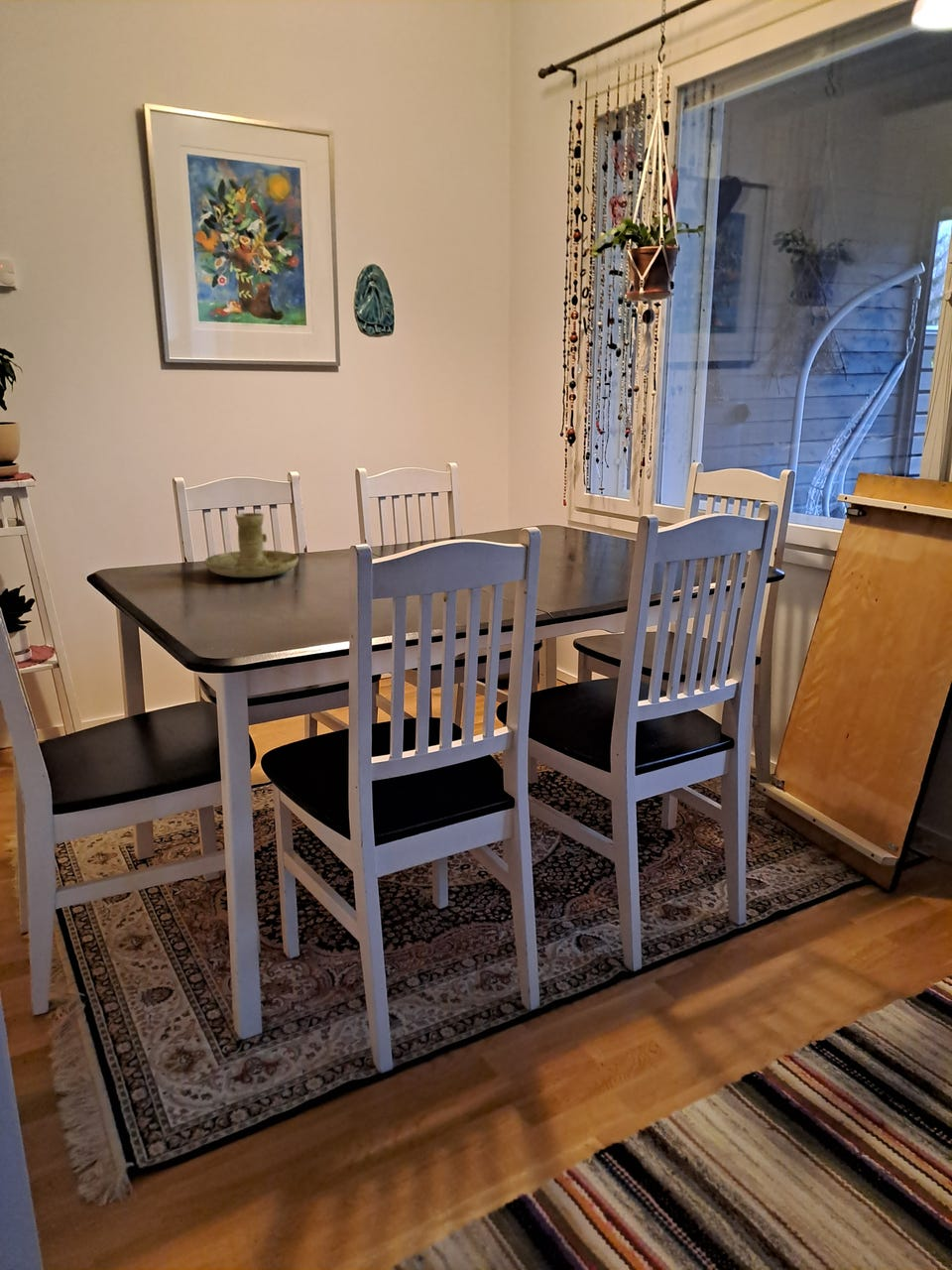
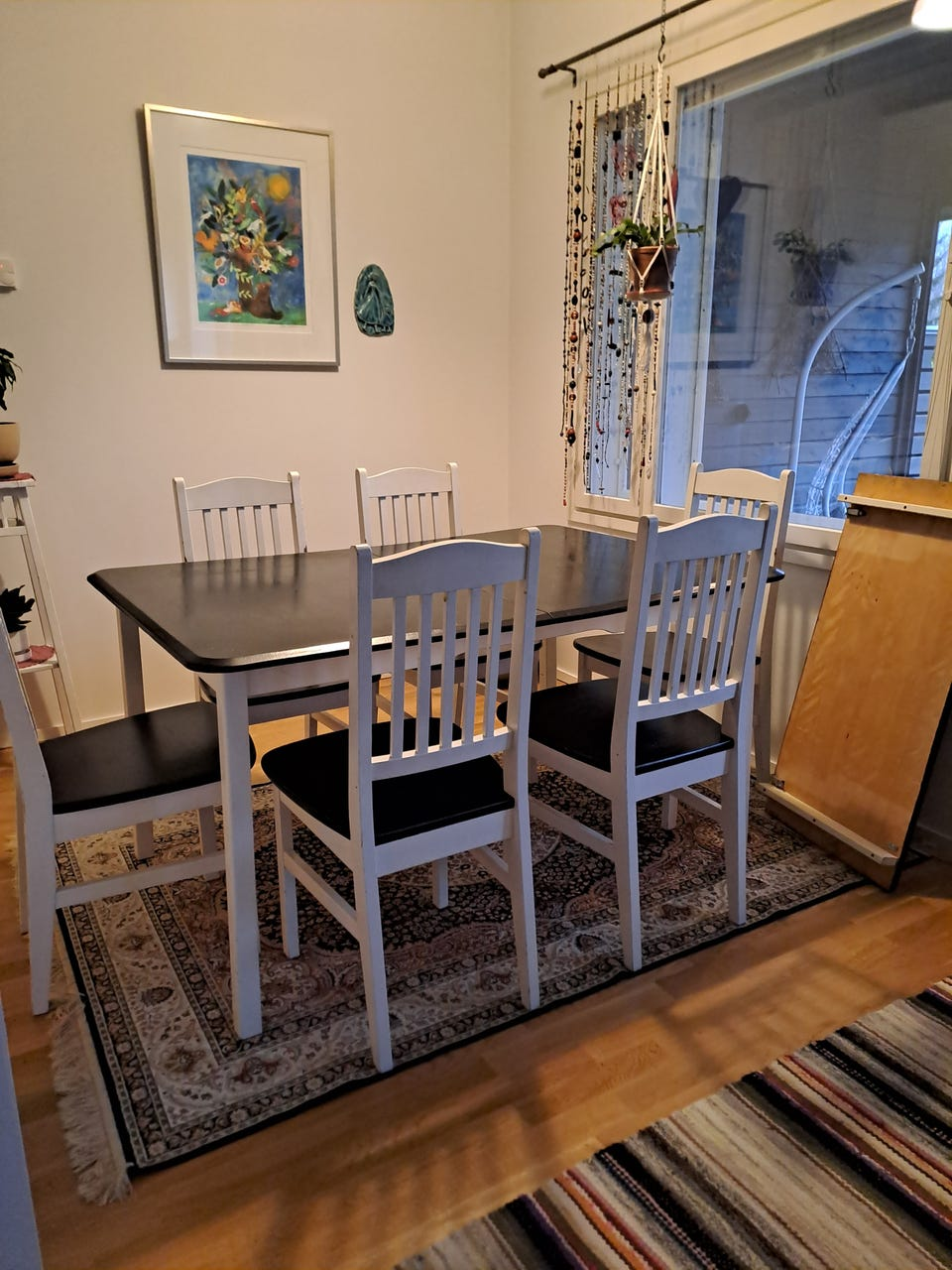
- candle holder (249, 543)
